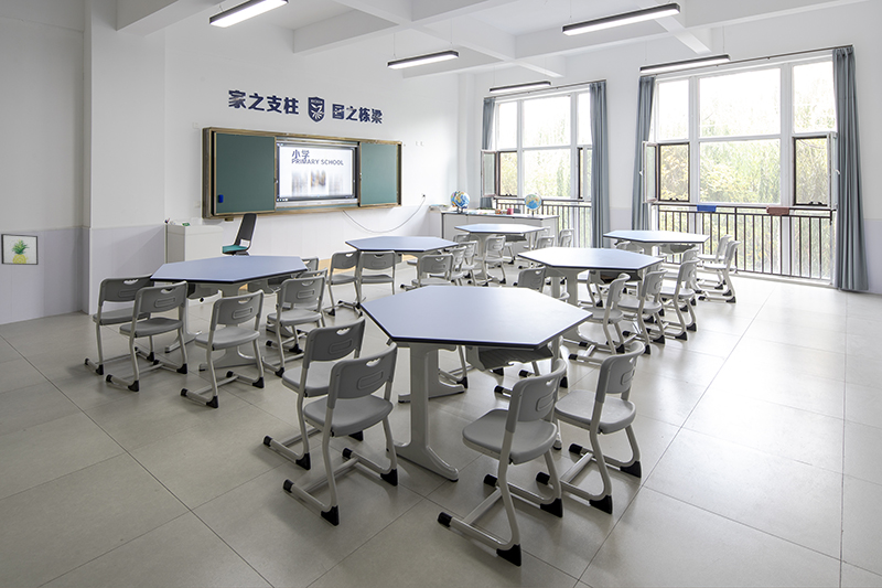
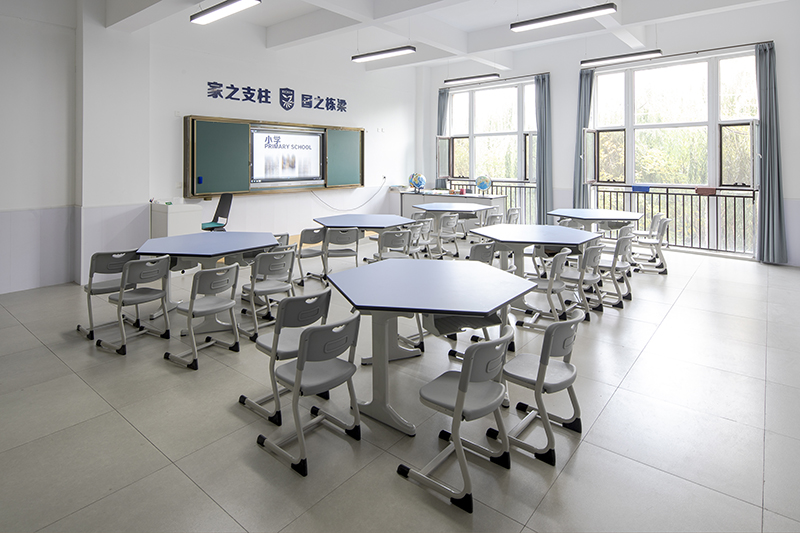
- wall art (20, 249)
